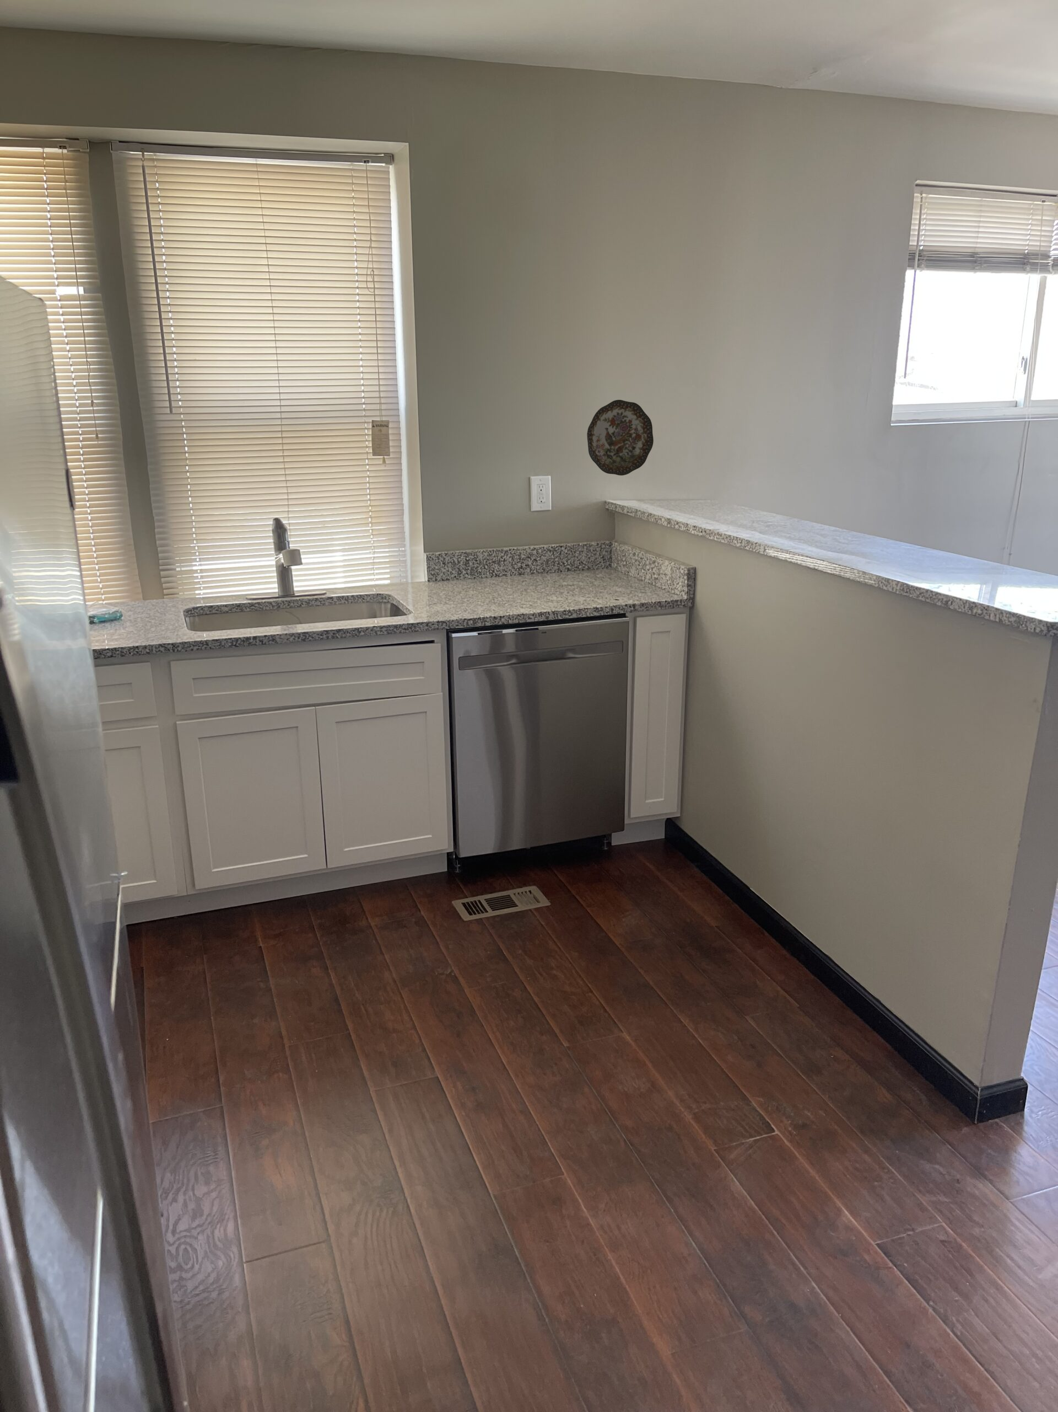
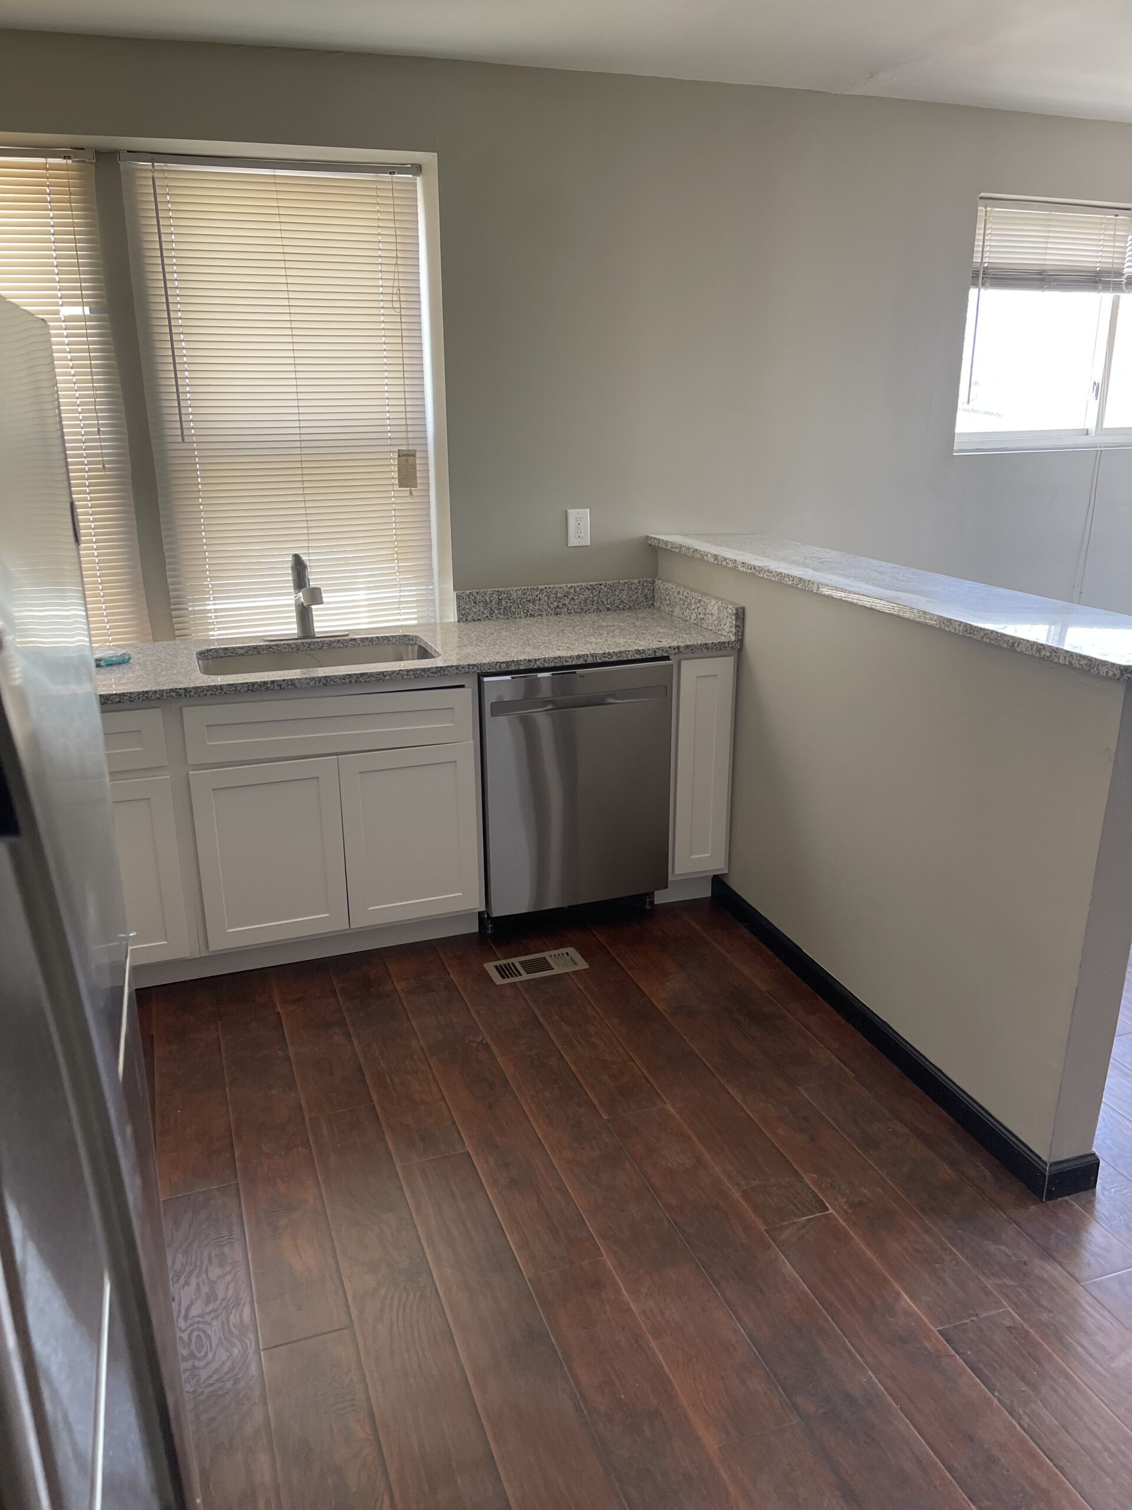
- decorative plate (619, 438)
